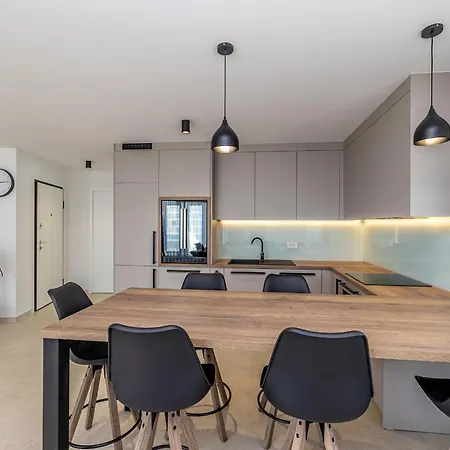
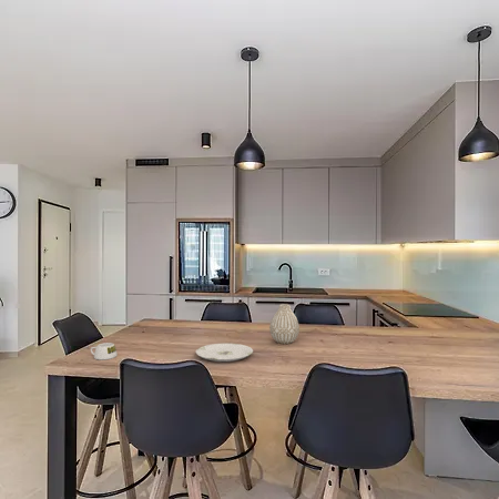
+ mug (103, 350)
+ vase (284, 323)
+ plate (224, 353)
